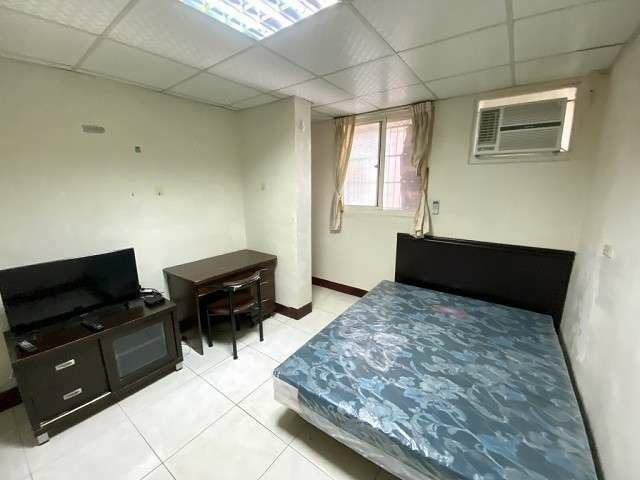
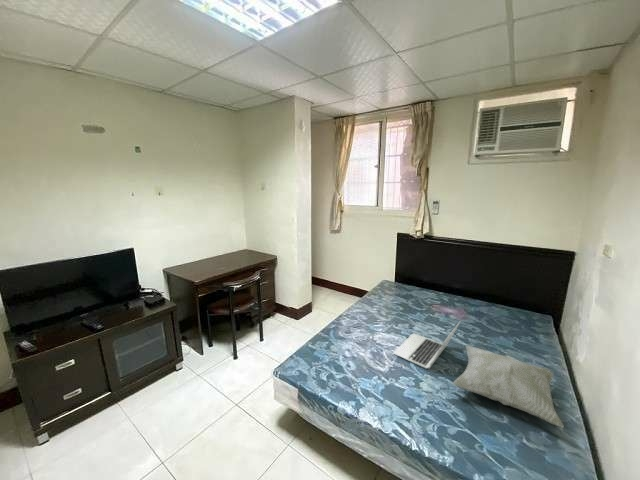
+ laptop (425, 337)
+ decorative pillow (504, 378)
